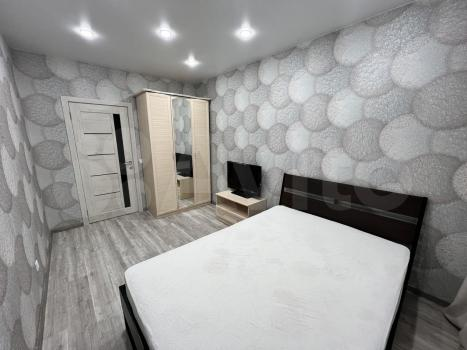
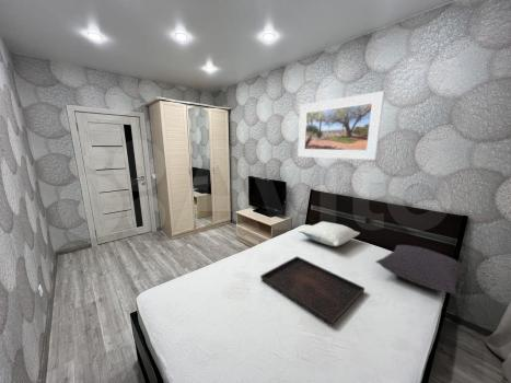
+ serving tray (310, 283)
+ pillow (328, 232)
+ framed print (334, 129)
+ pillow (420, 265)
